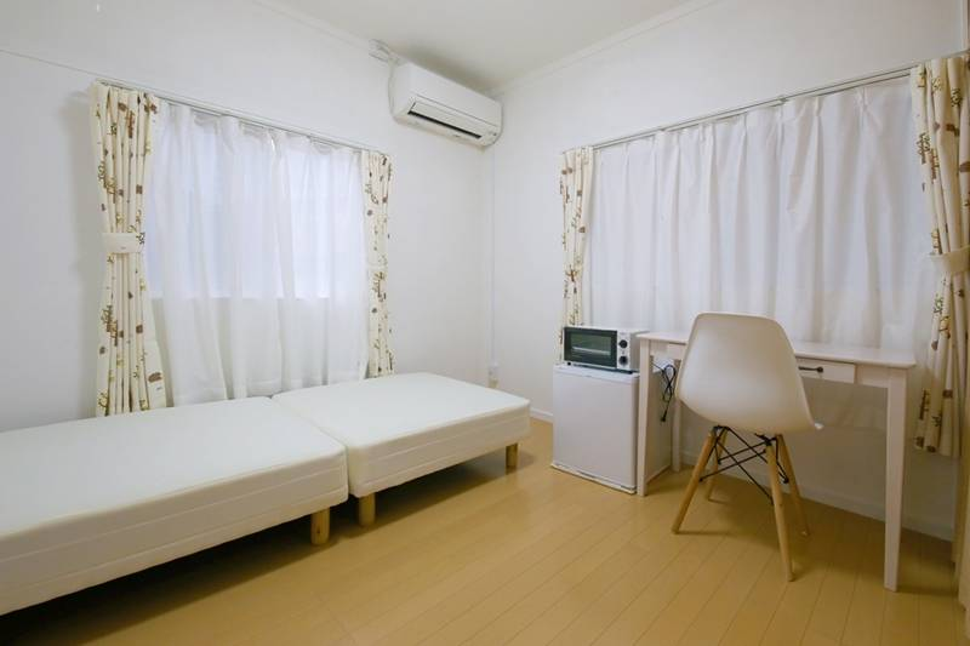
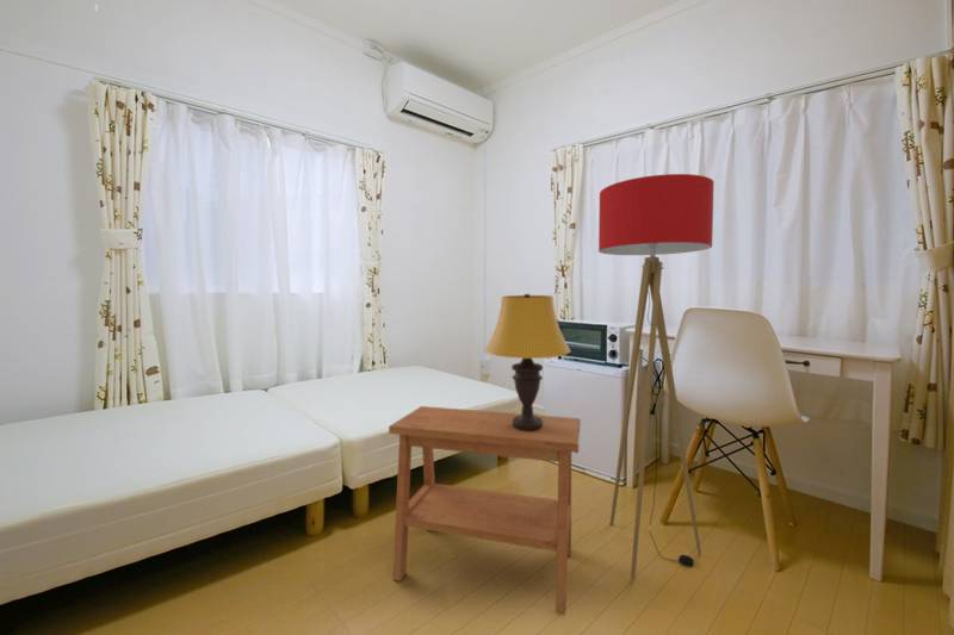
+ table lamp (527, 360)
+ side table (487, 492)
+ floor lamp (650, 373)
